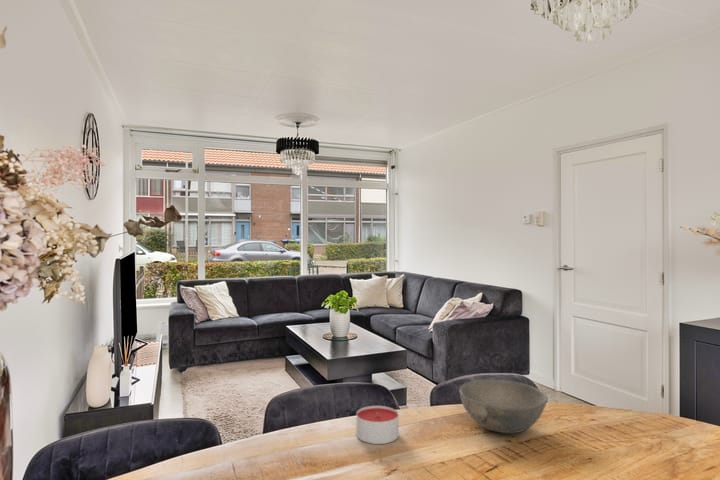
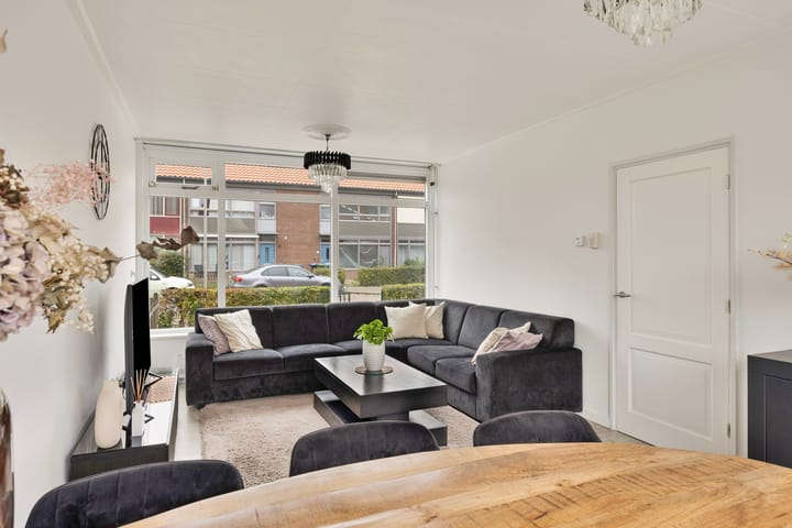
- bowl (502, 409)
- candle (377, 423)
